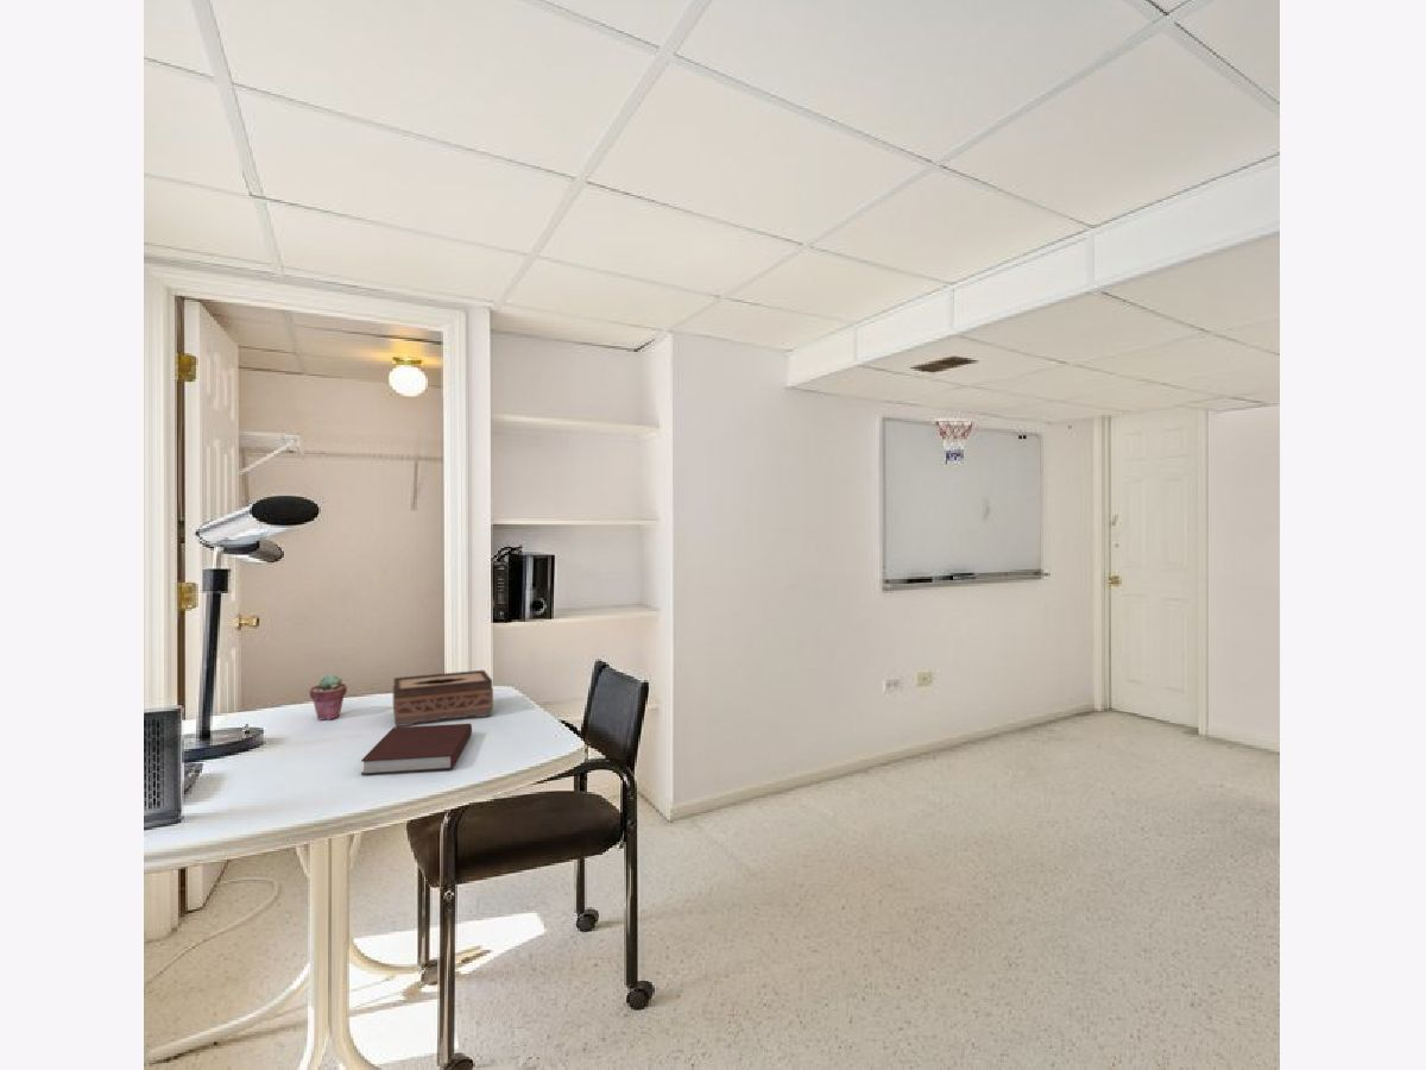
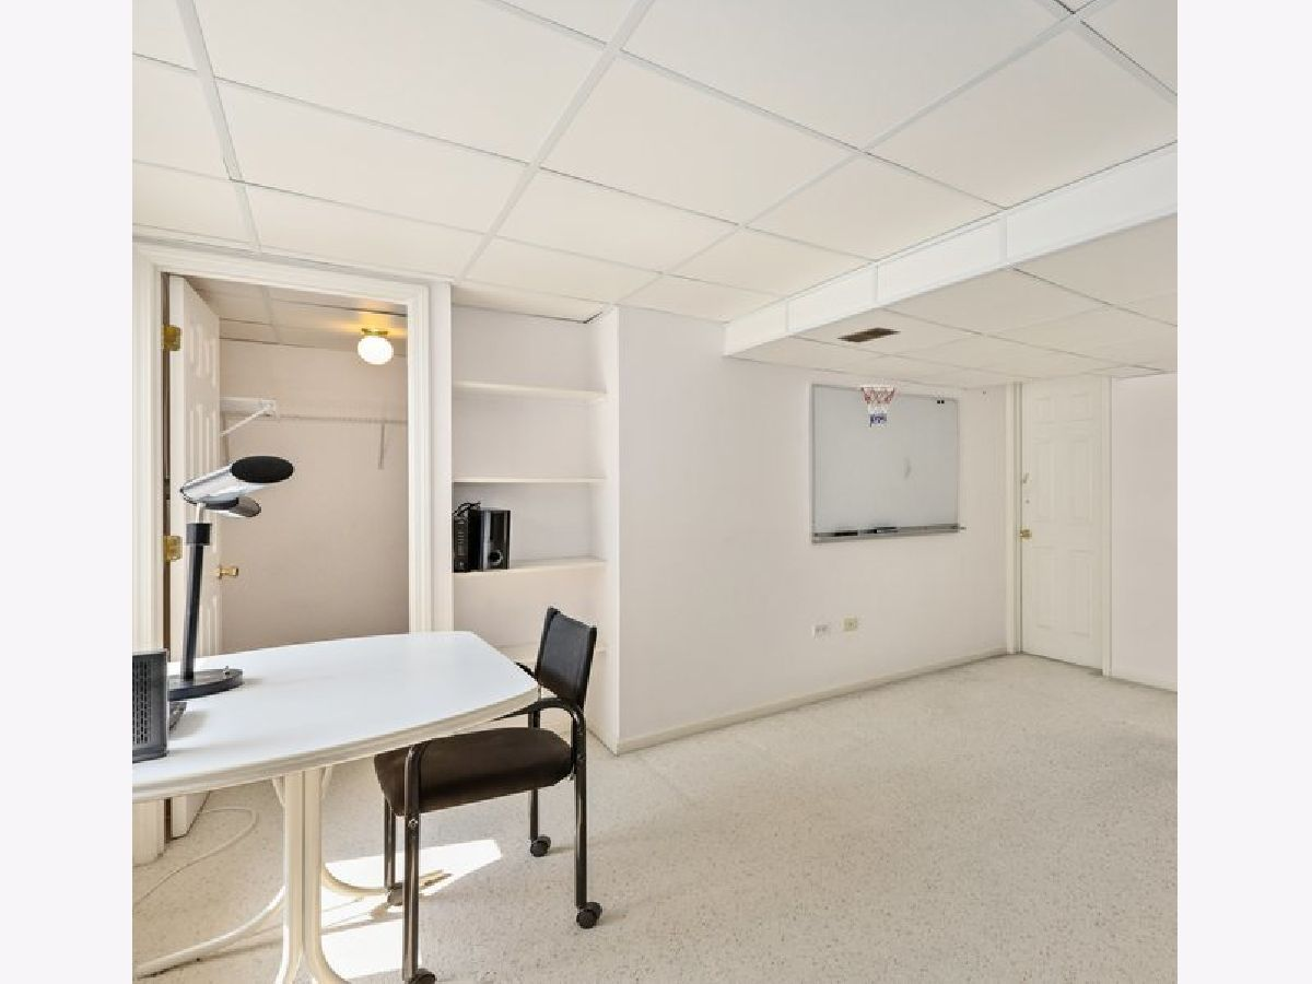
- tissue box (442, 696)
- notebook (421, 747)
- potted succulent (328, 696)
